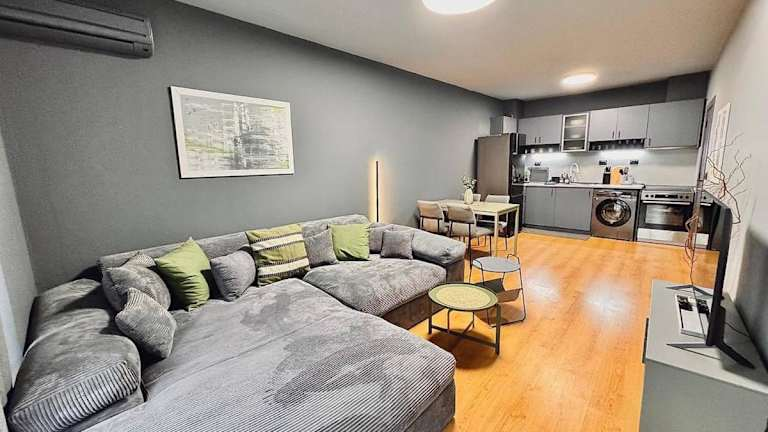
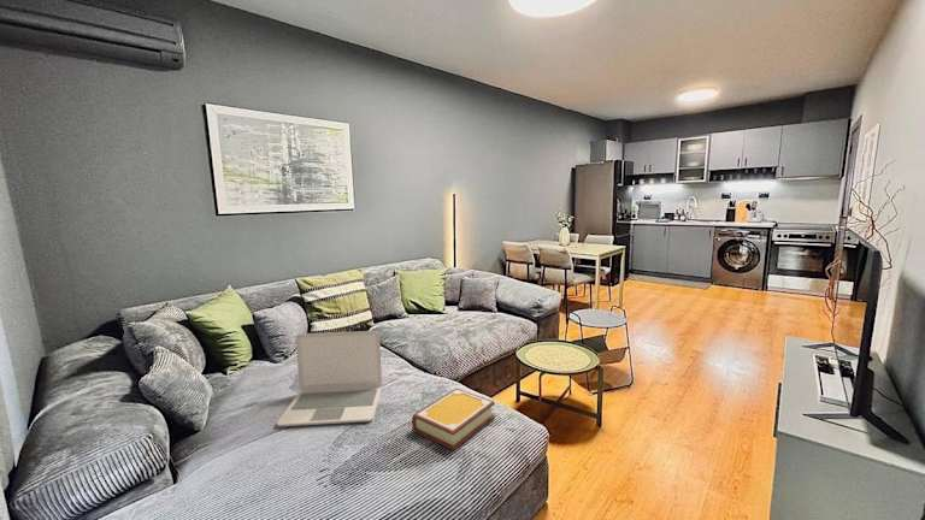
+ book (454, 415)
+ laptop (331, 374)
